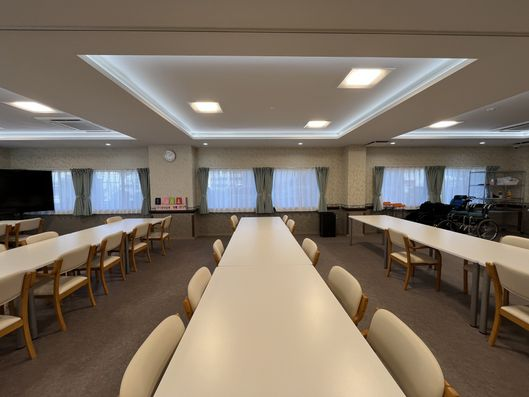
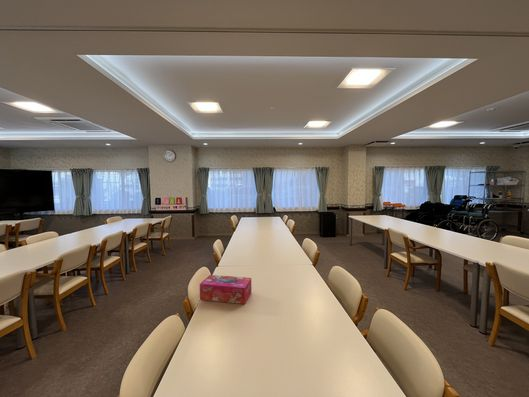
+ tissue box (226, 288)
